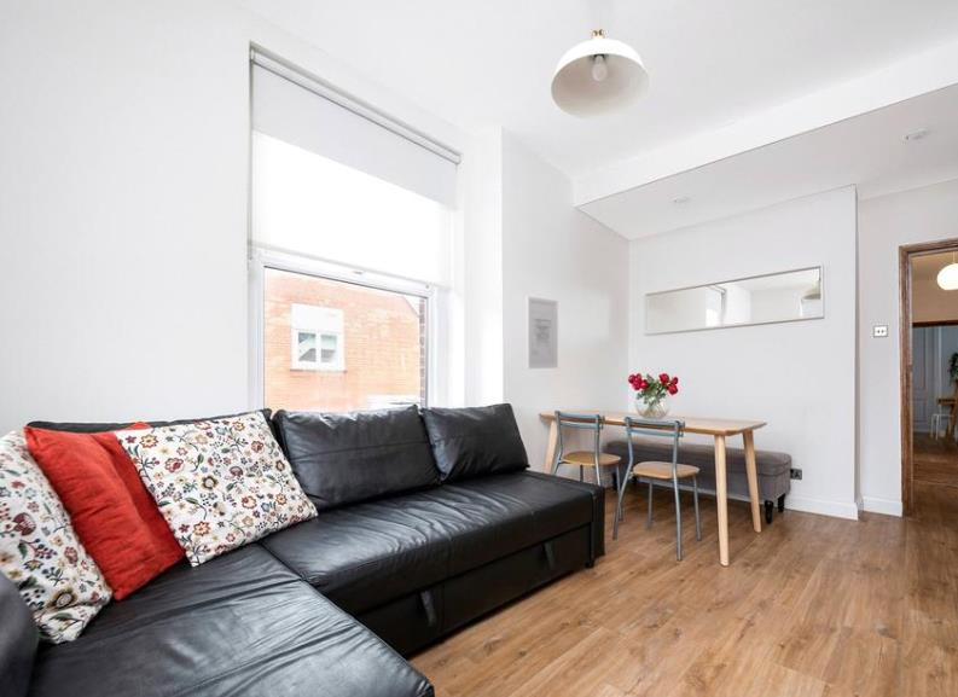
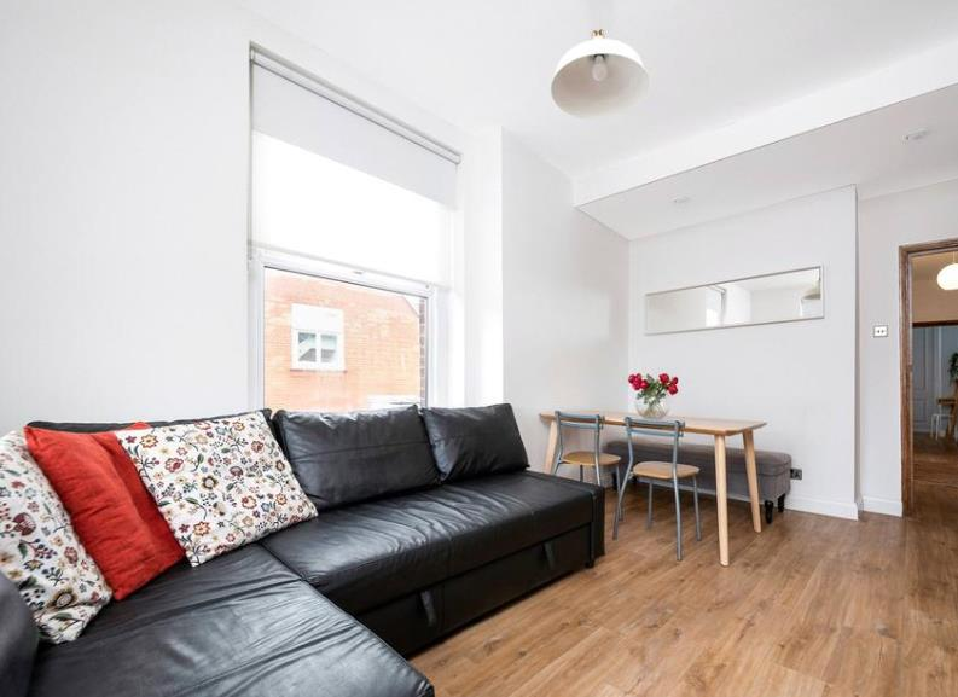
- wall art (542, 333)
